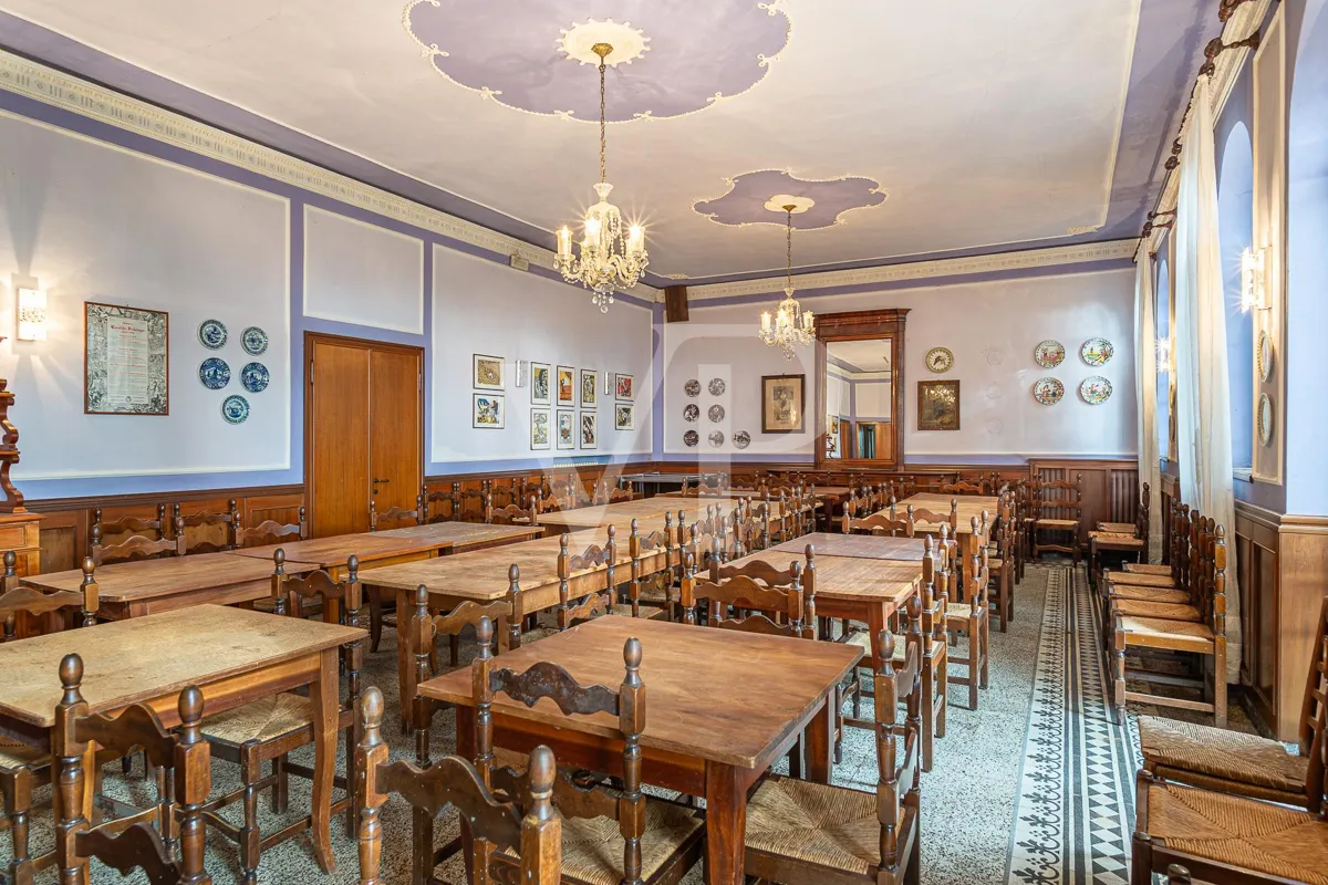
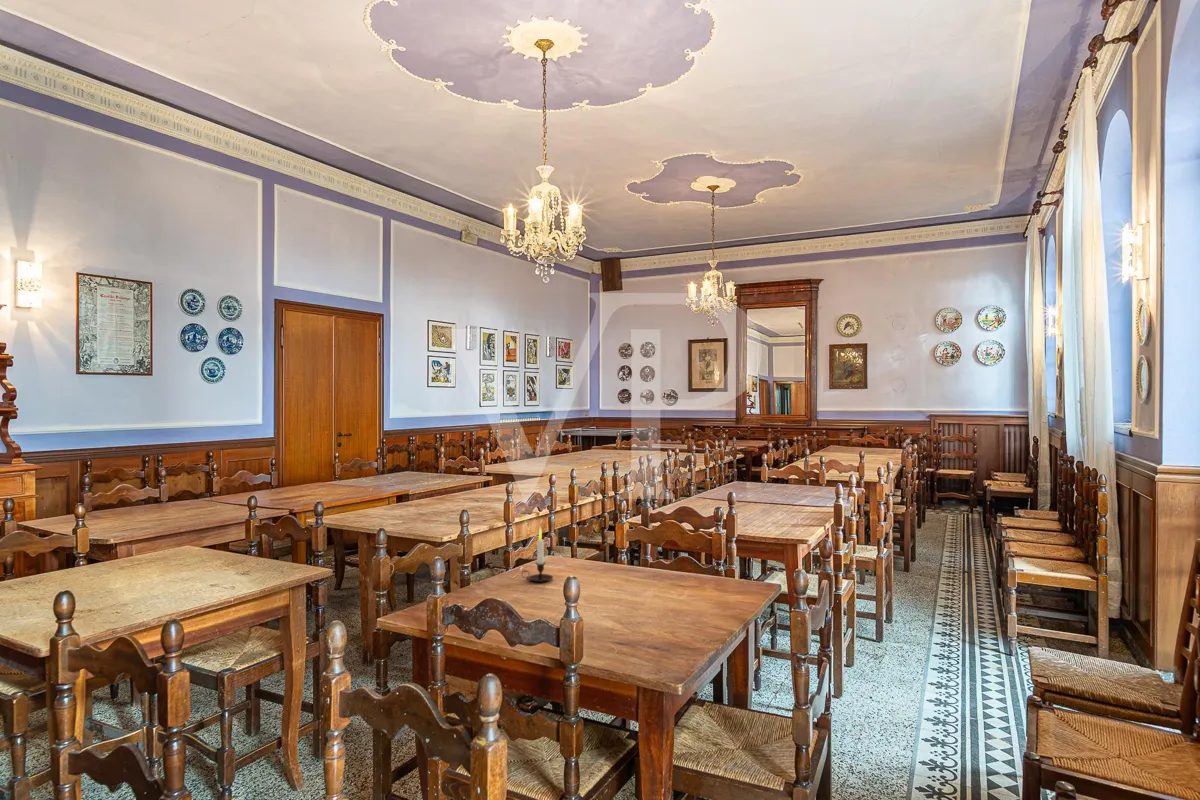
+ candle (537, 553)
